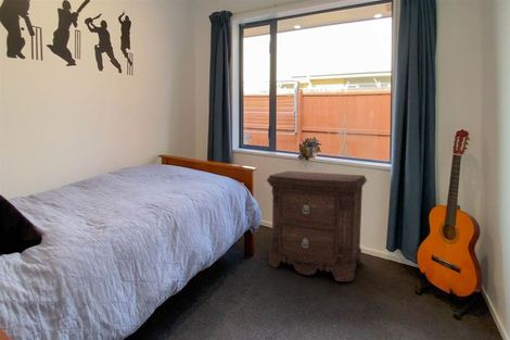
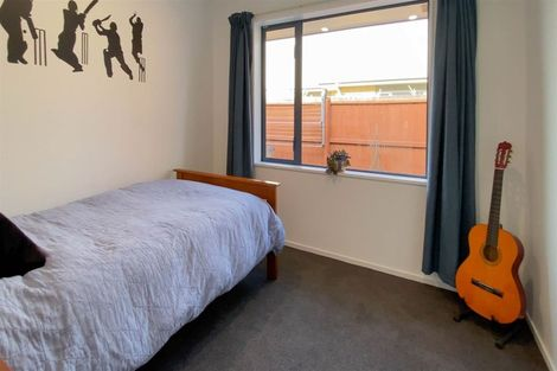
- nightstand (314, 221)
